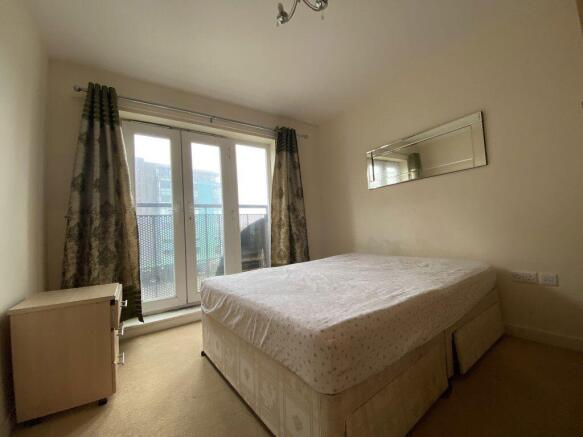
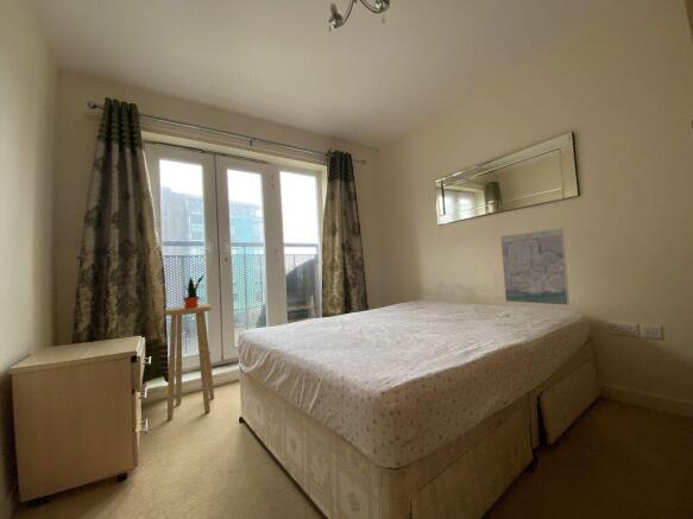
+ stool (199, 353)
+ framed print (531, 267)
+ potted plant (194, 290)
